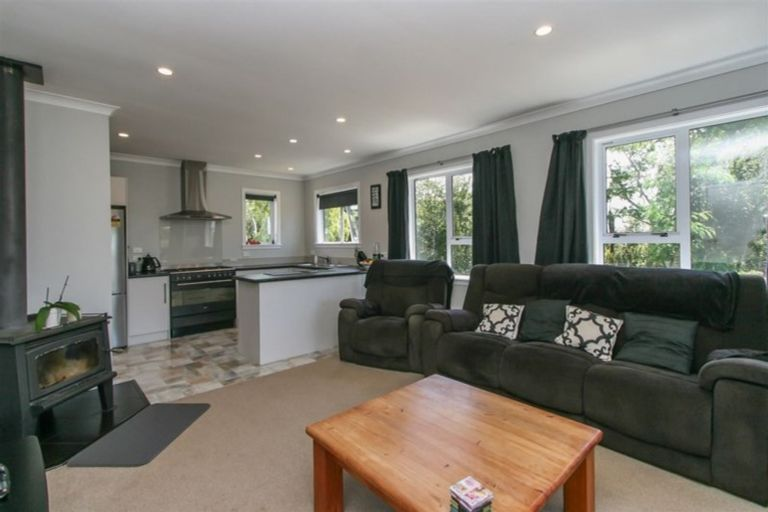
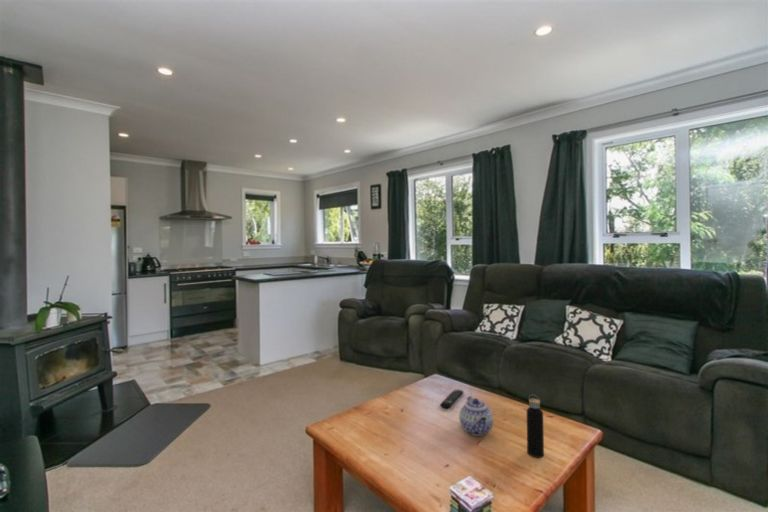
+ remote control (452, 398)
+ water bottle (534, 424)
+ teapot (476, 414)
